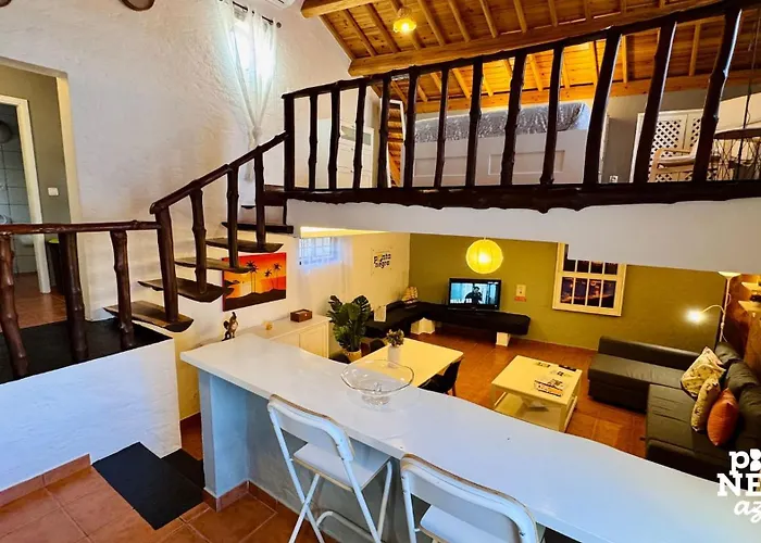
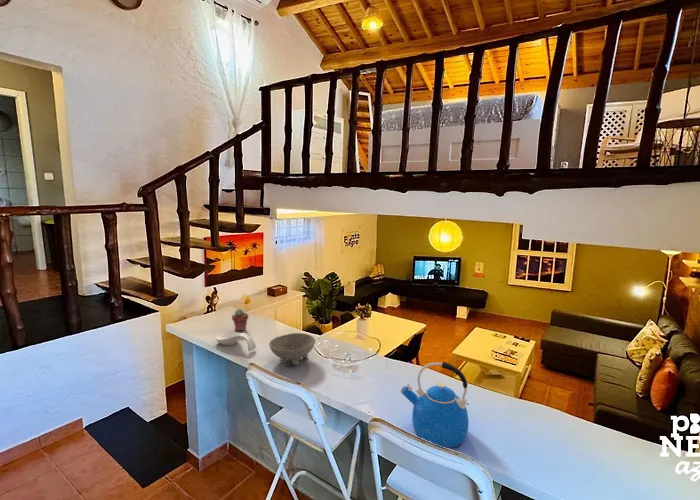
+ kettle (433, 395)
+ potted succulent (240, 319)
+ spoon rest (236, 338)
+ bowl (292, 350)
